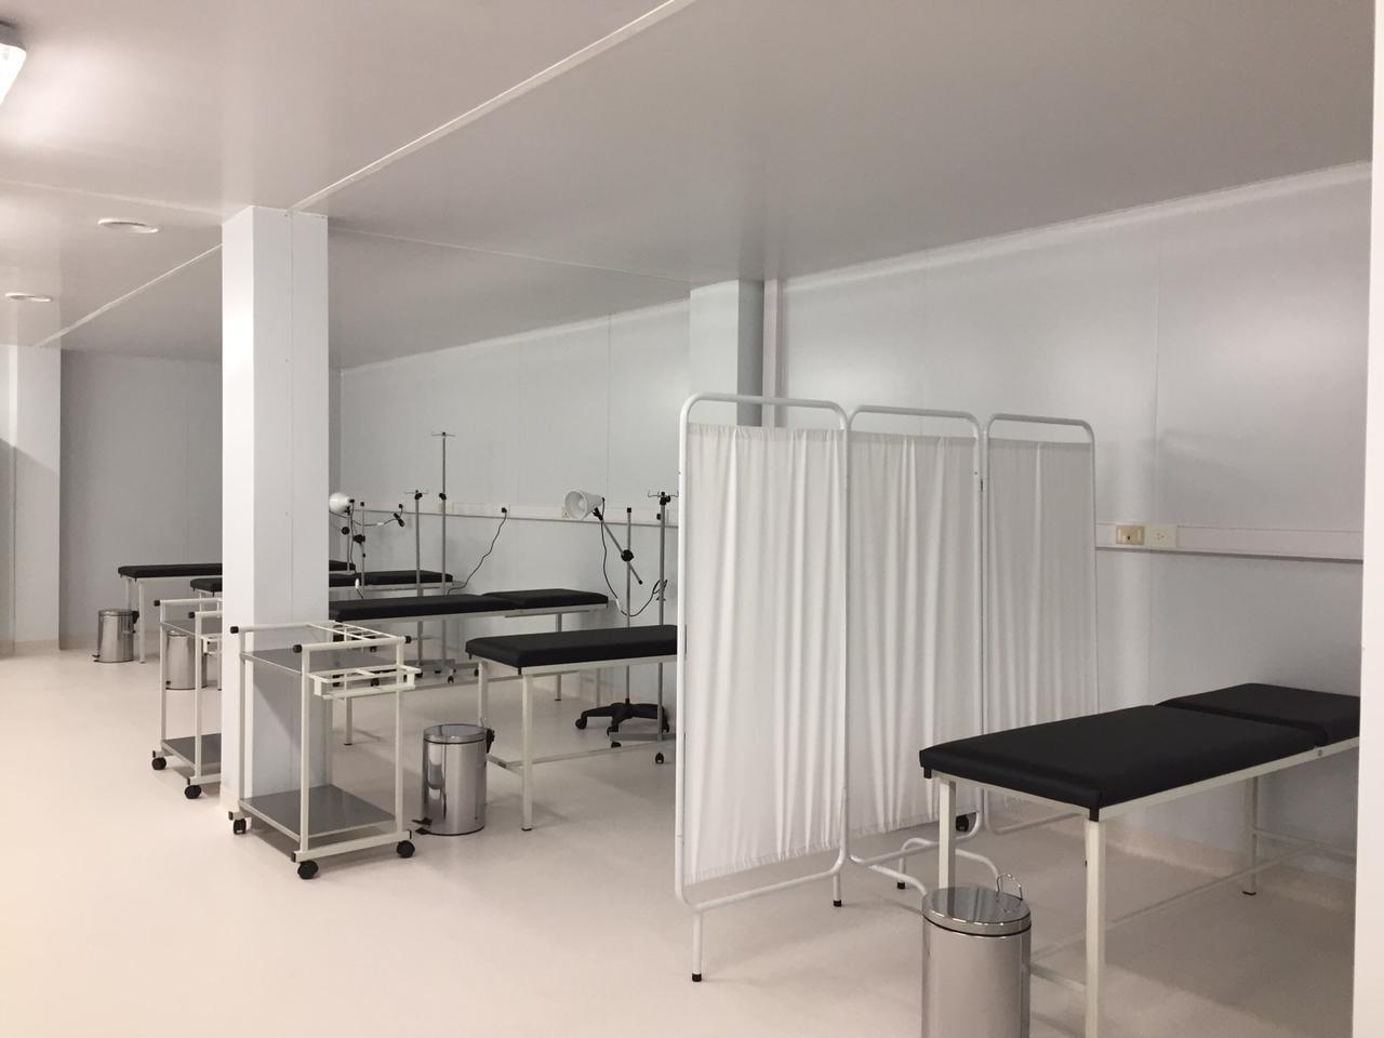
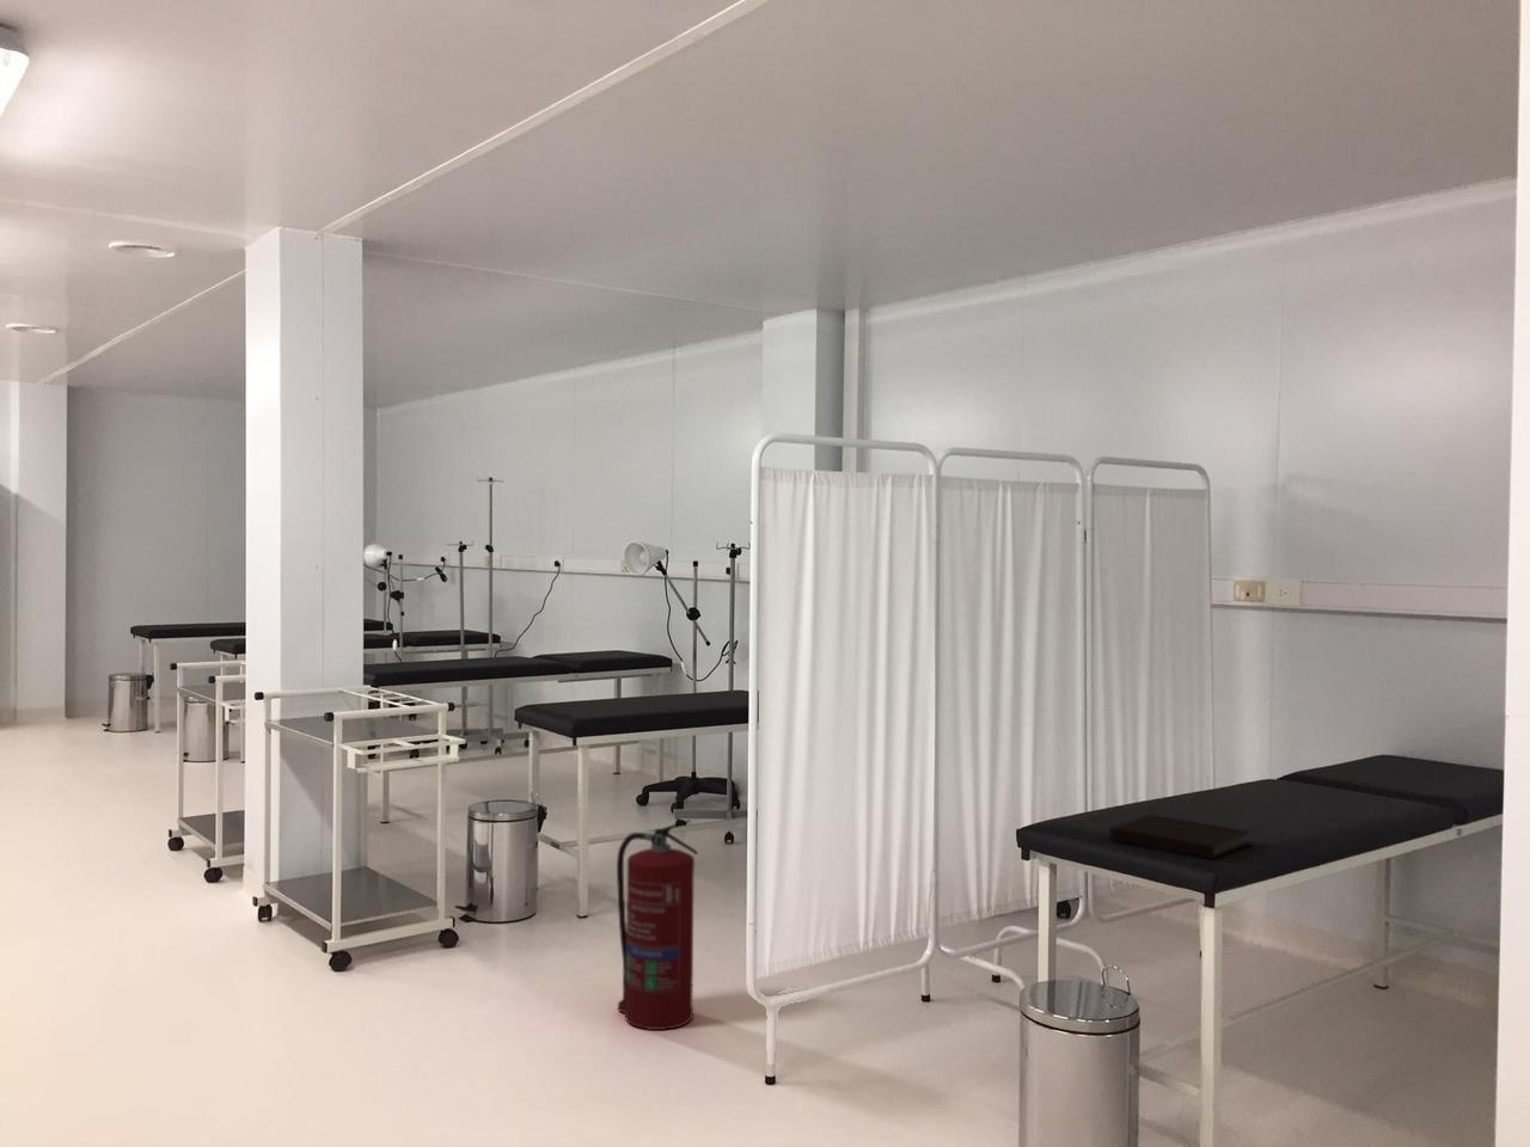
+ notebook (1179, 835)
+ fire extinguisher (658, 917)
